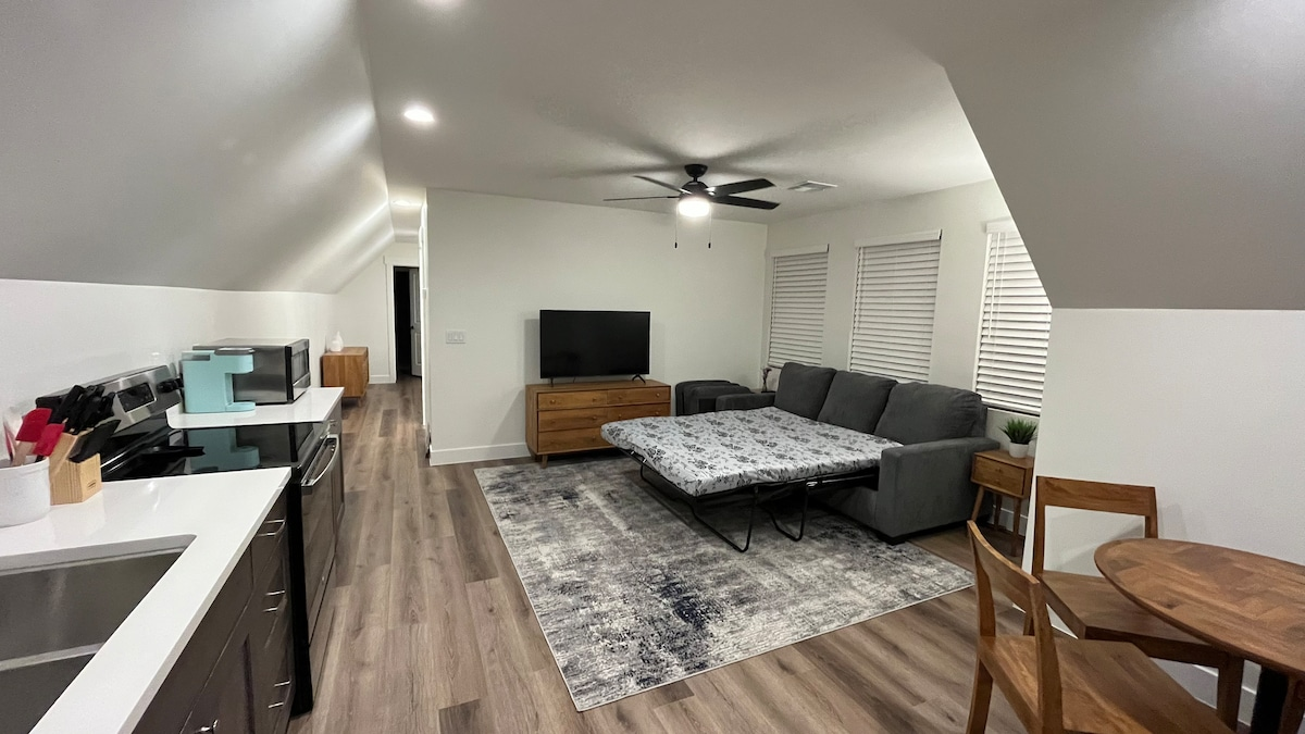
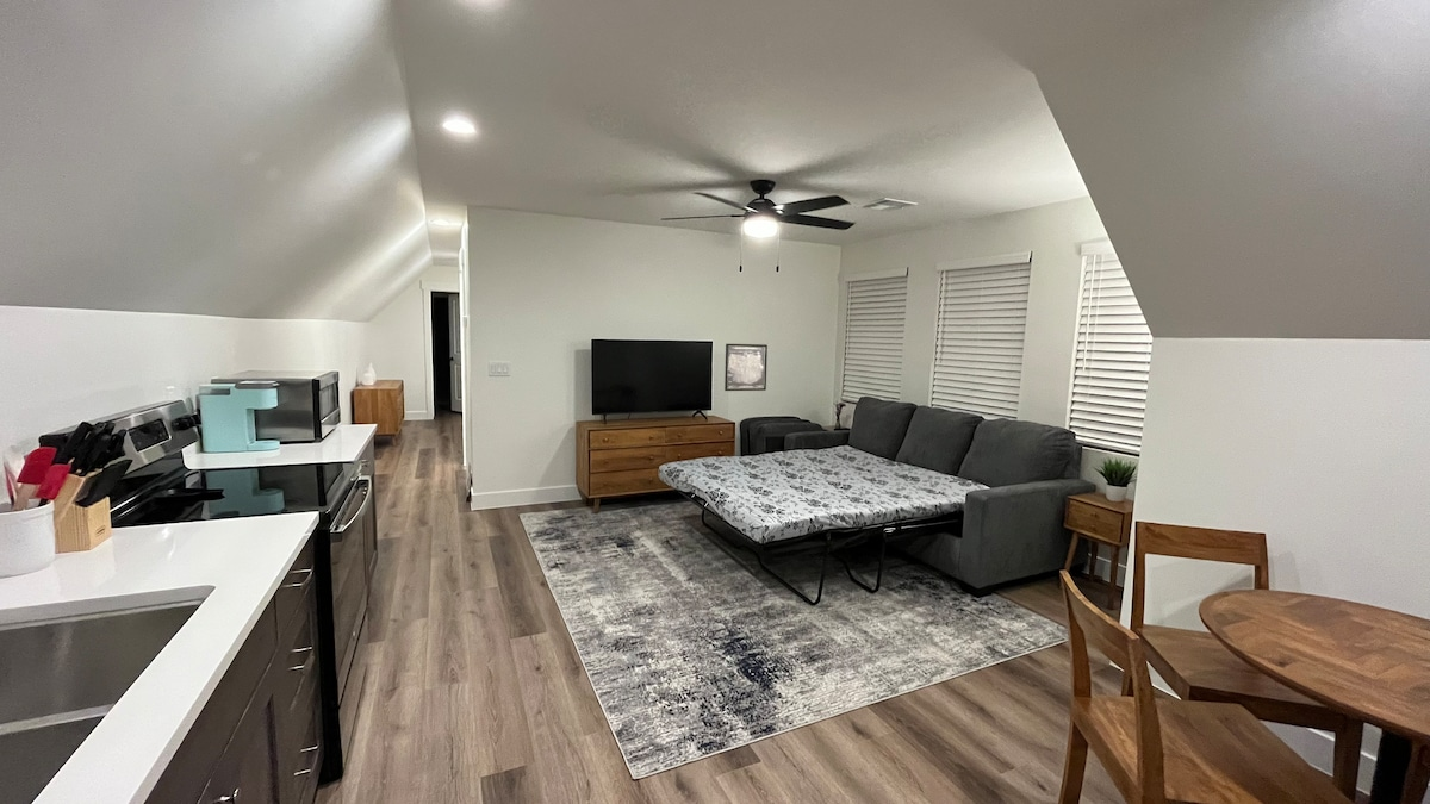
+ wall art (746, 367)
